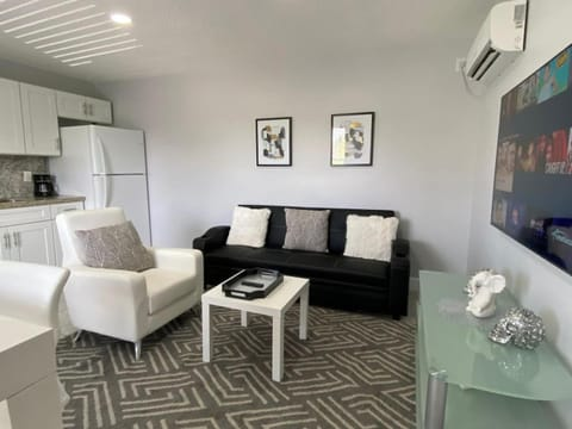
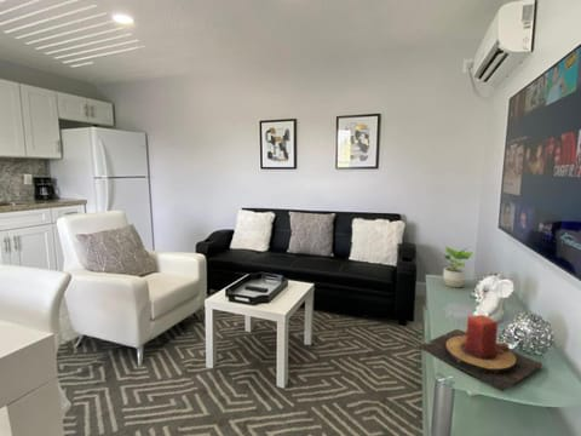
+ candle (477, 335)
+ potted plant (458, 264)
